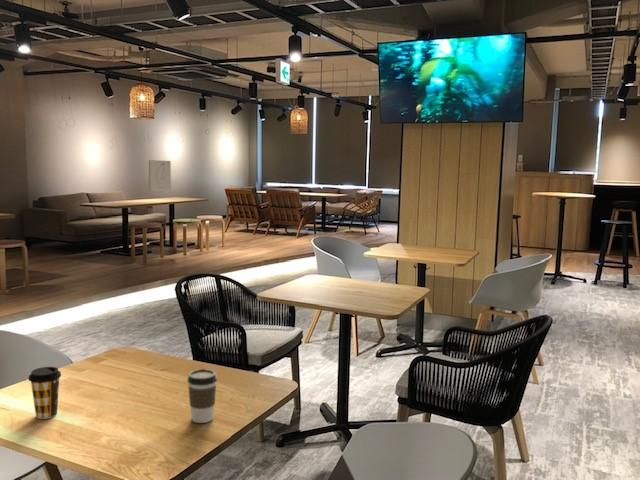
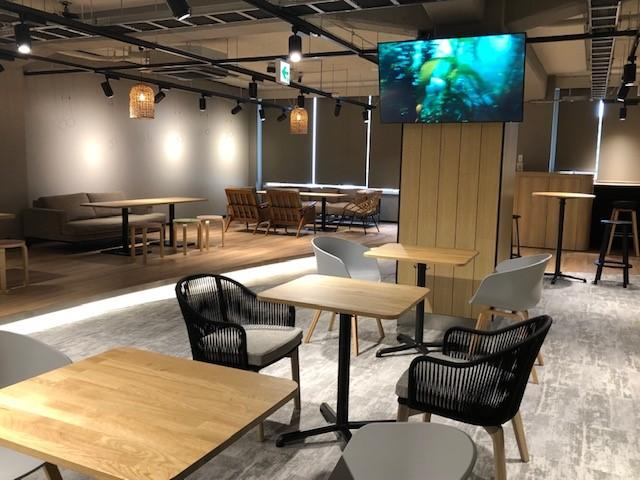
- coffee cup (45, 392)
- coffee cup (202, 396)
- wall art (160, 175)
